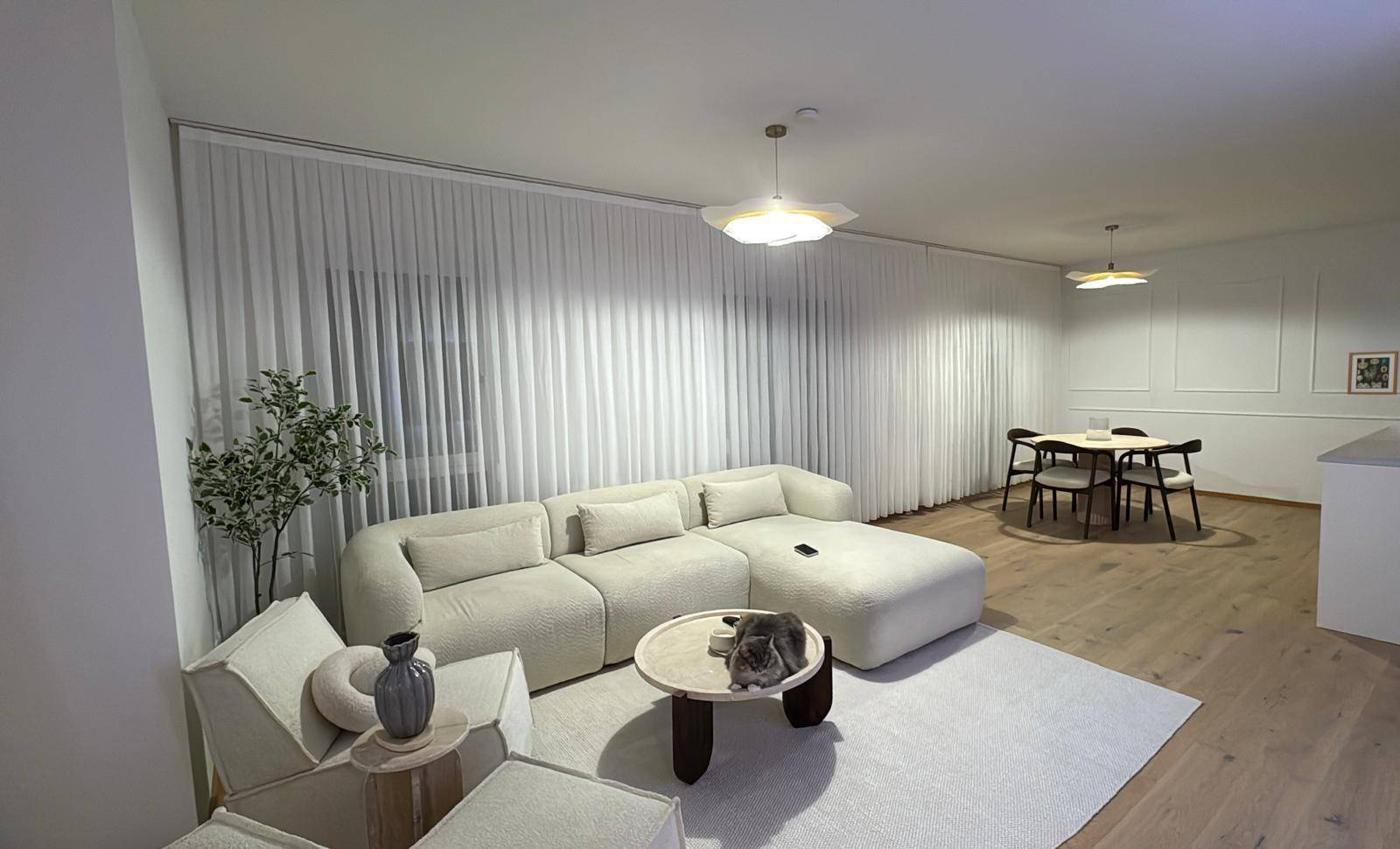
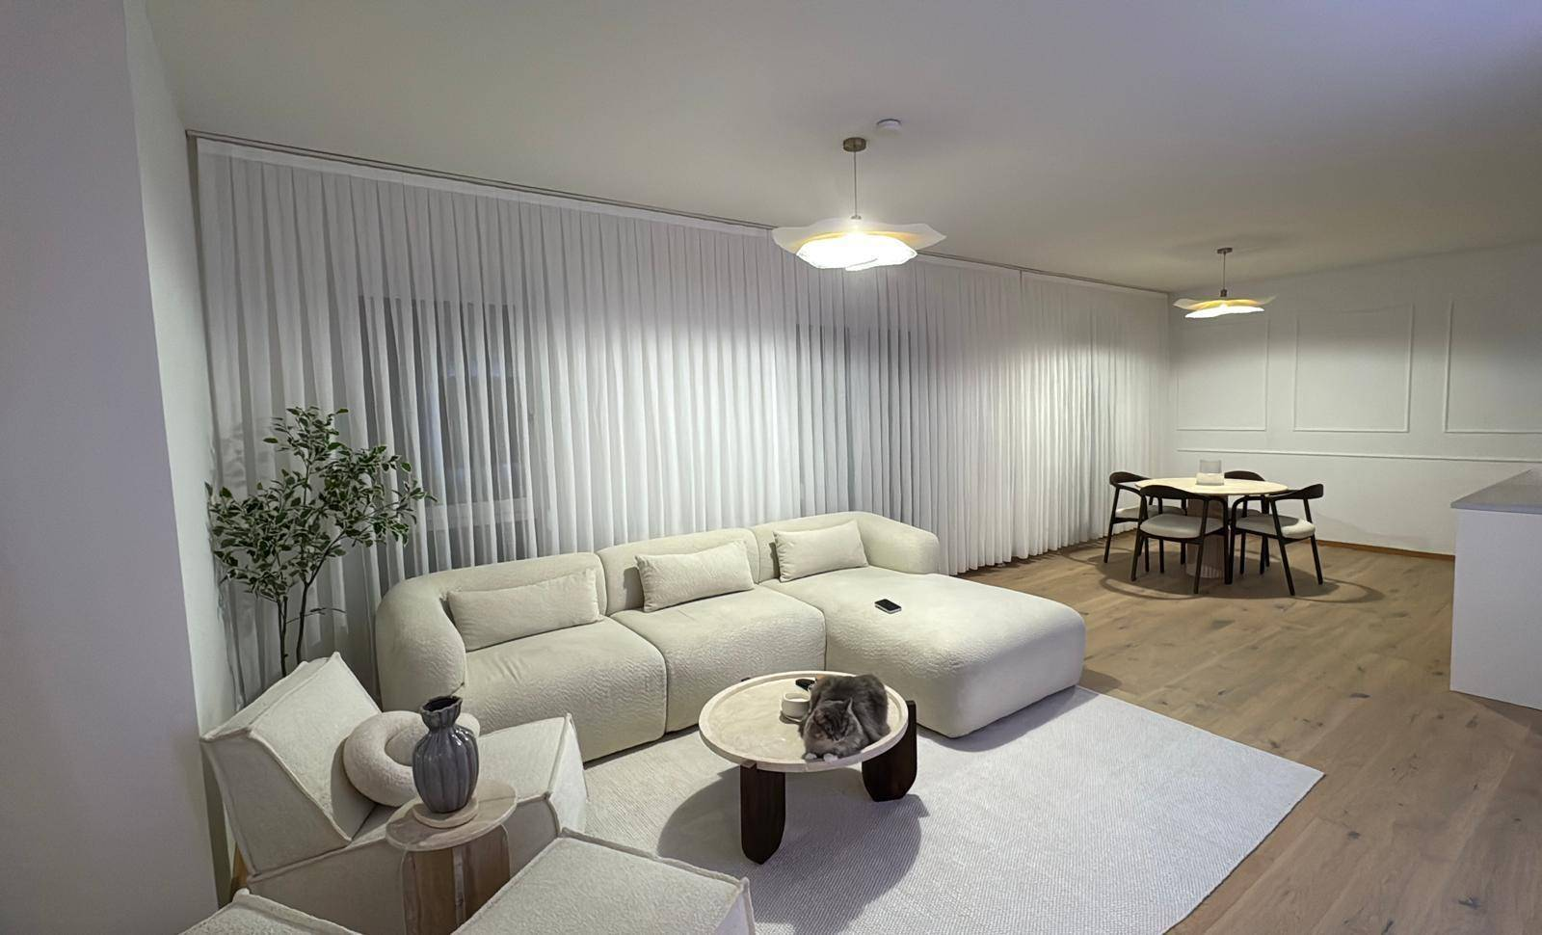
- wall art (1372, 373)
